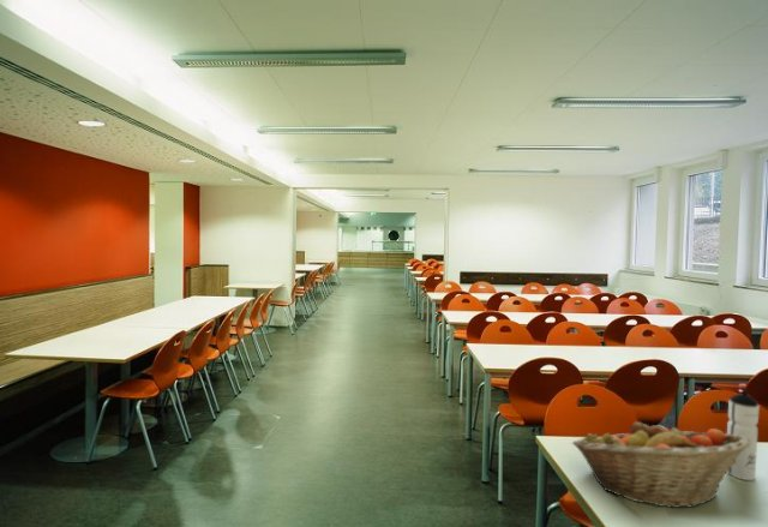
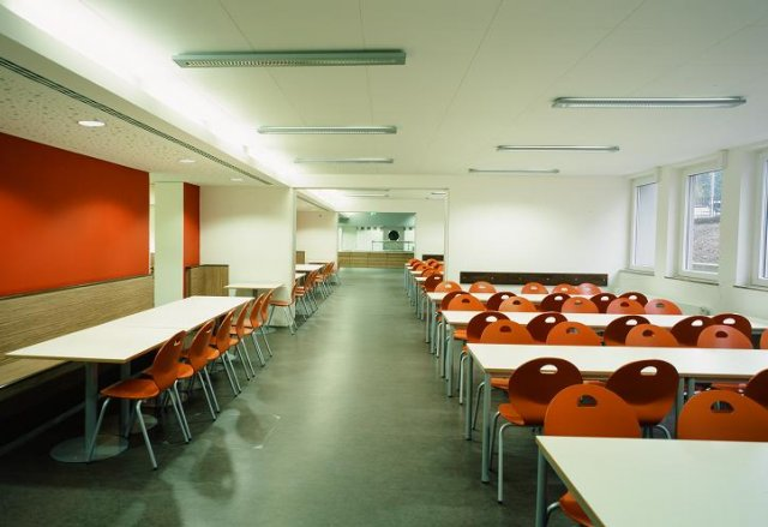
- fruit basket (656, 454)
- water bottle (742, 432)
